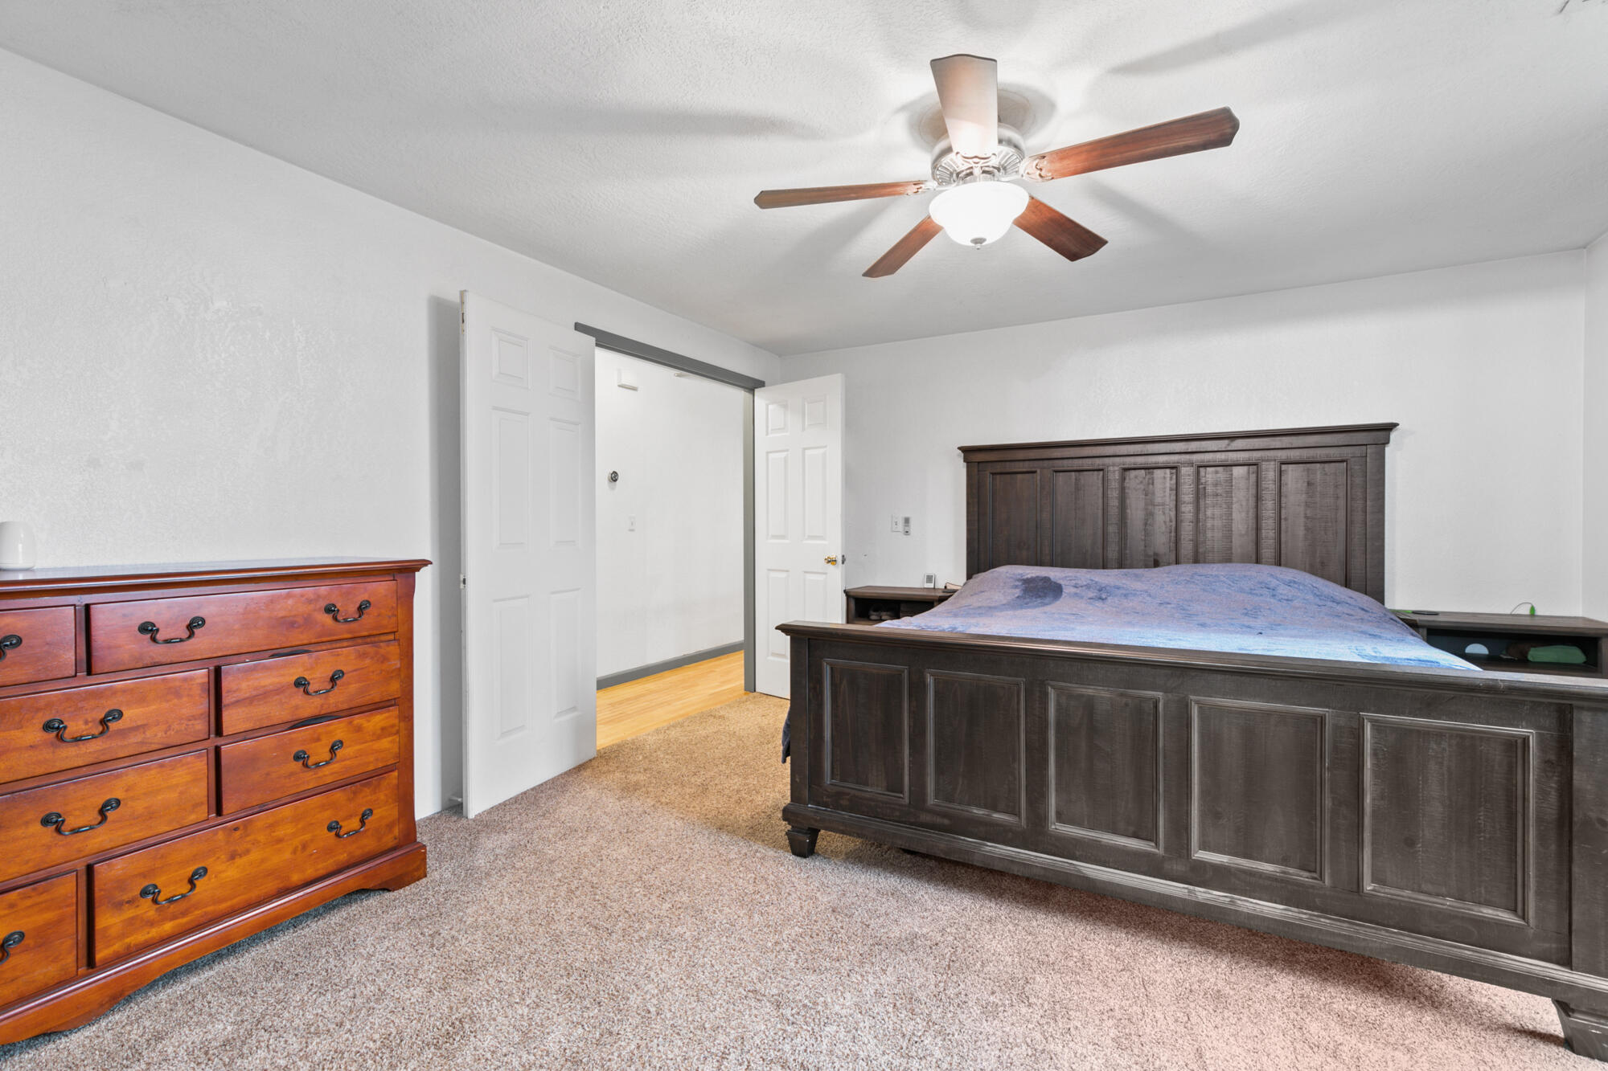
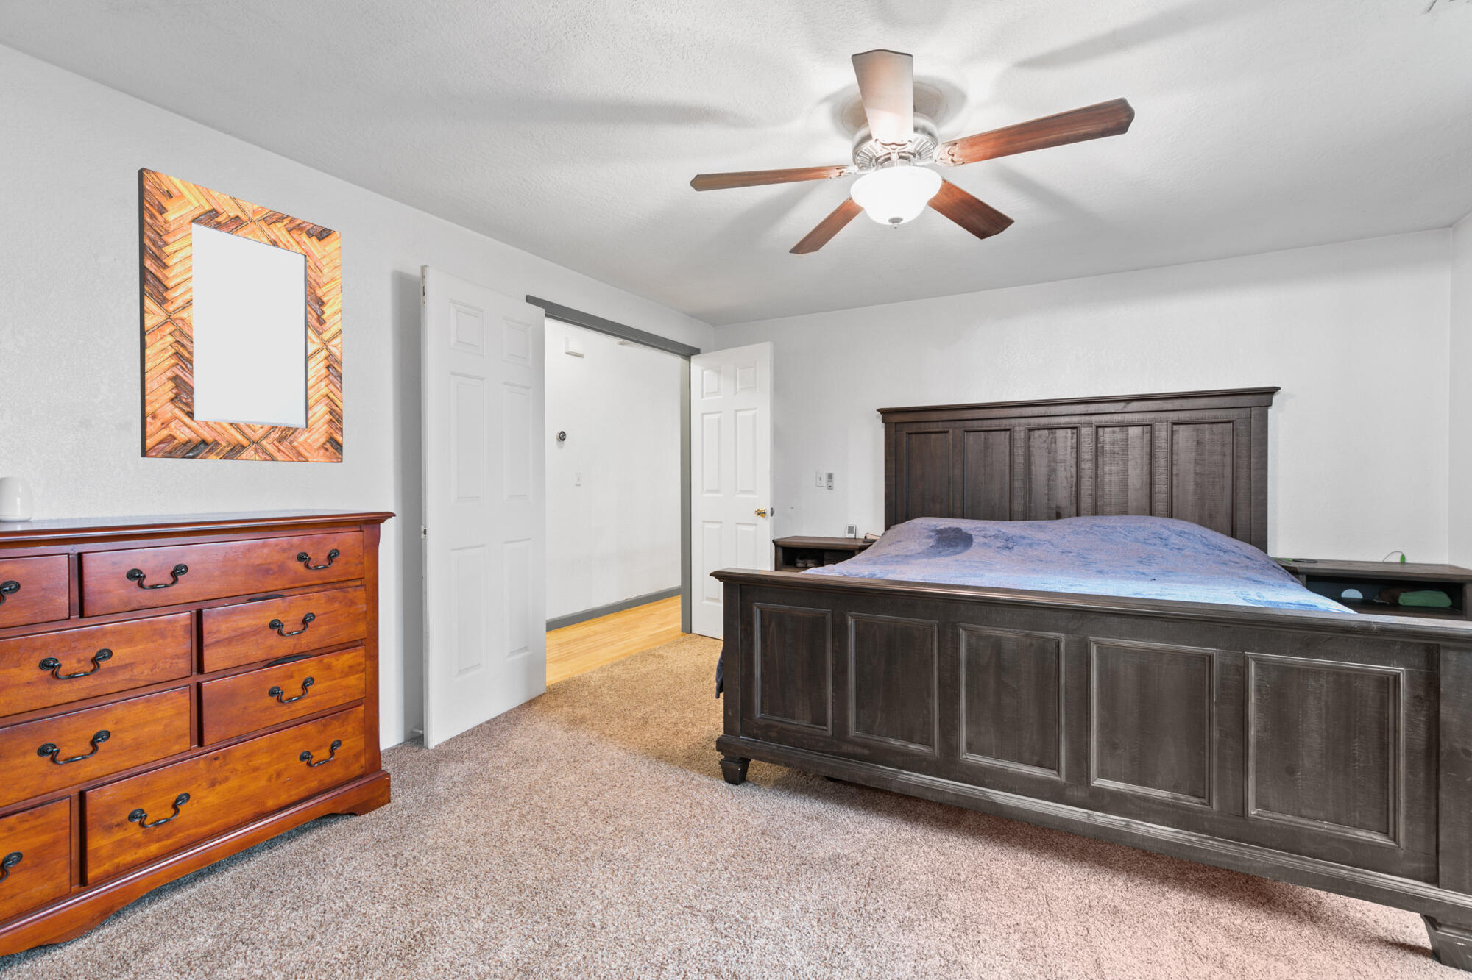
+ home mirror (252, 332)
